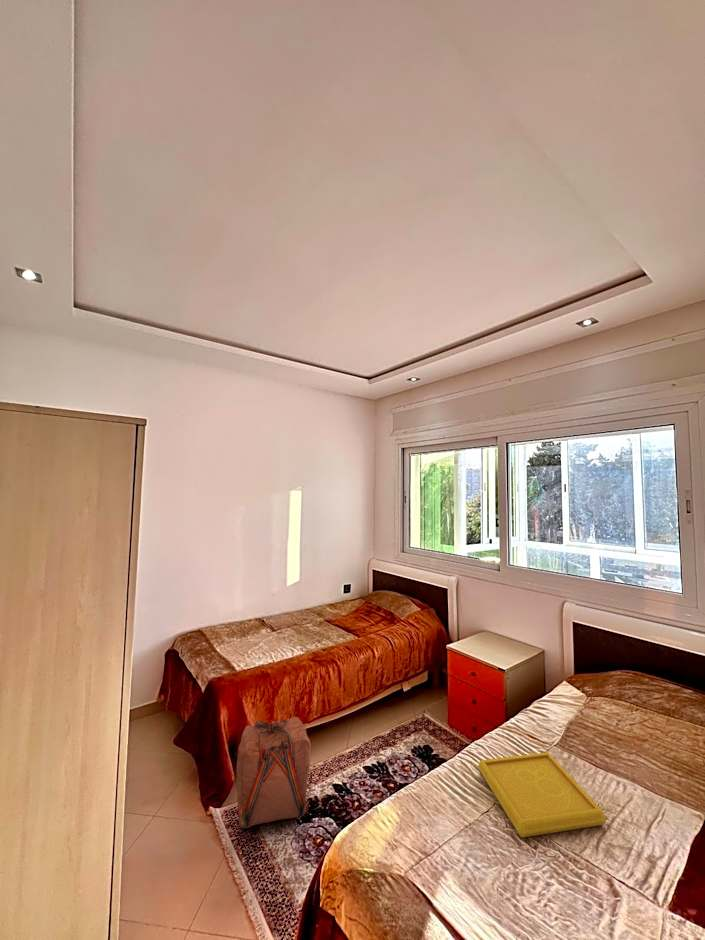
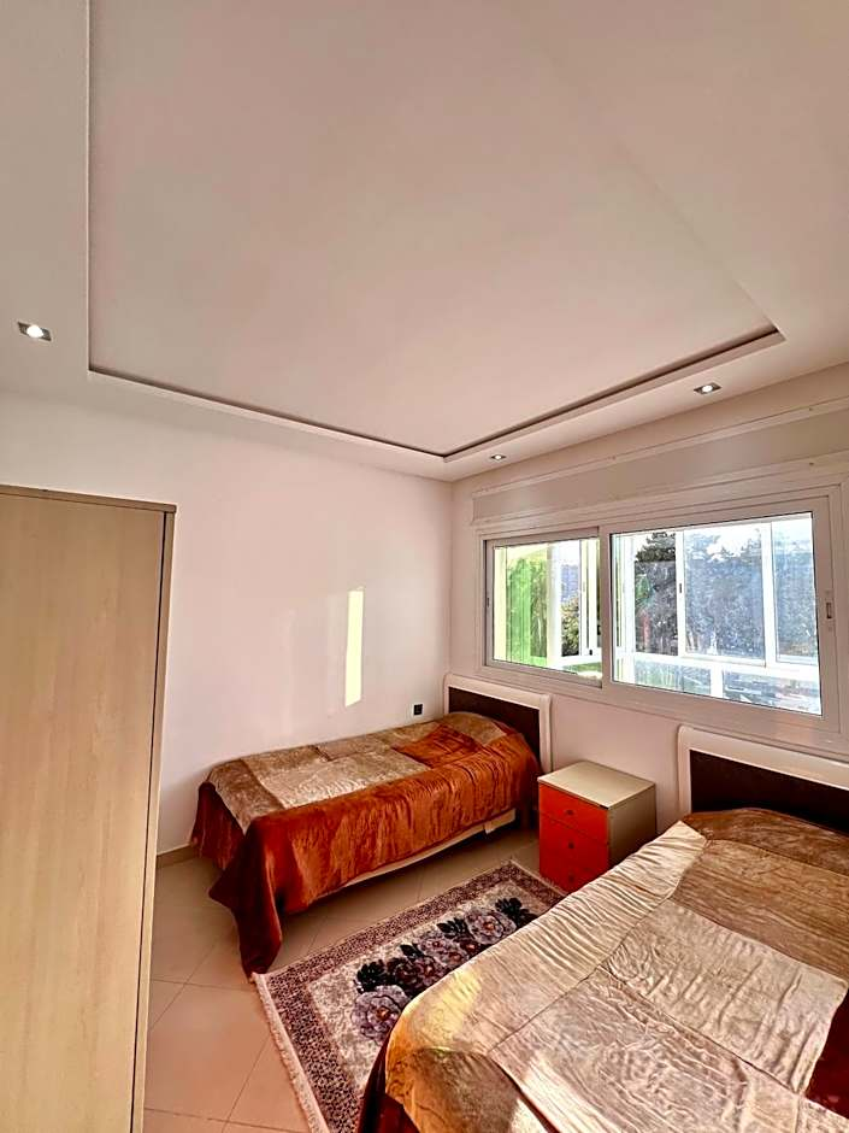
- backpack (274, 769)
- serving tray (536, 789)
